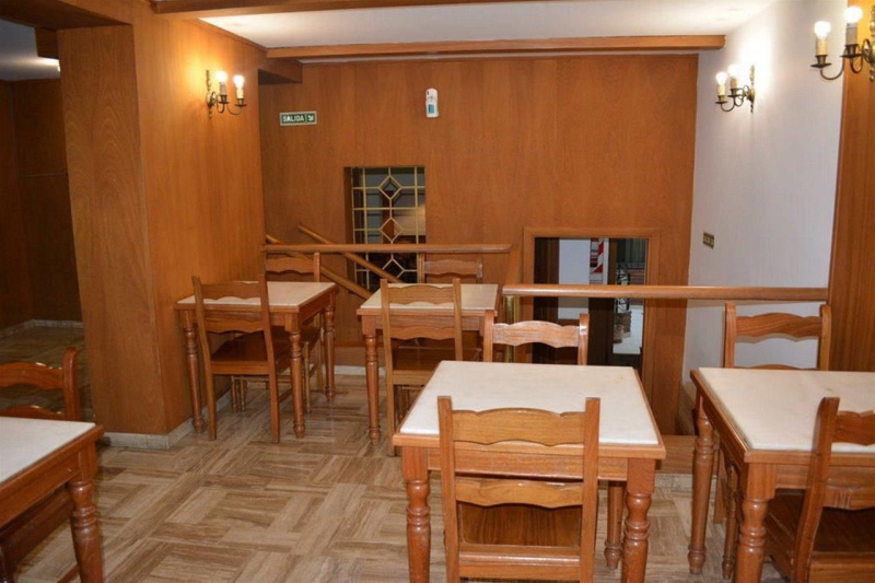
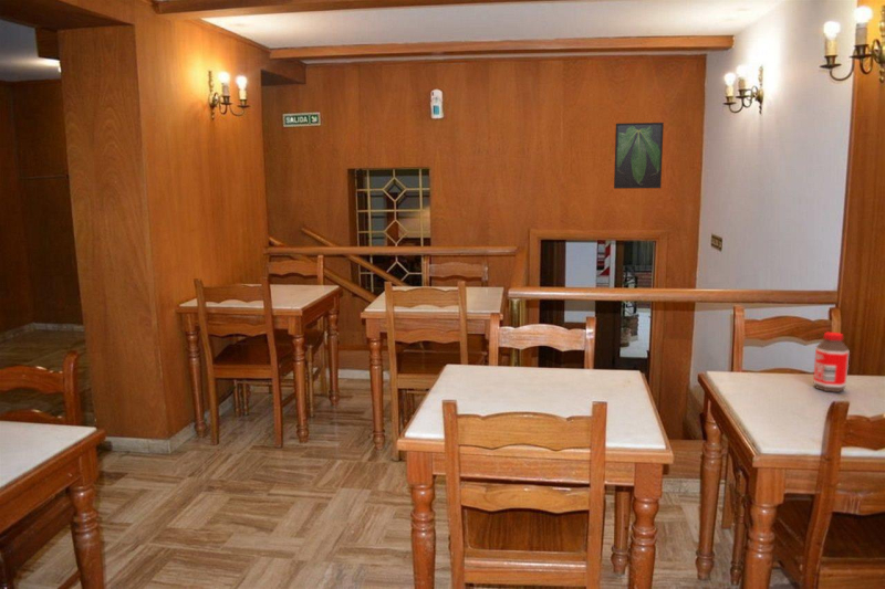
+ bottle (831, 360)
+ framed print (638, 156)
